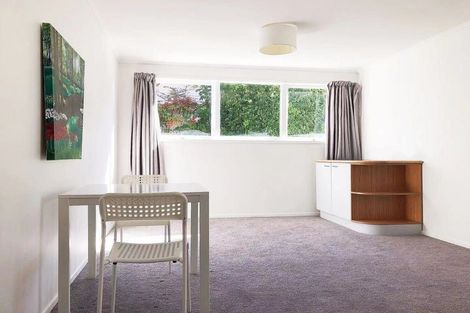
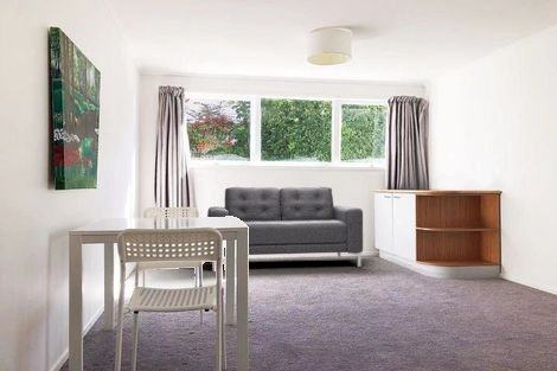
+ sofa (282, 224)
